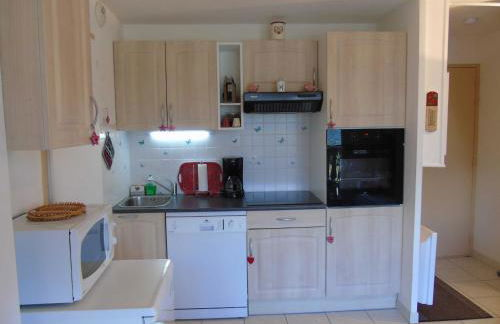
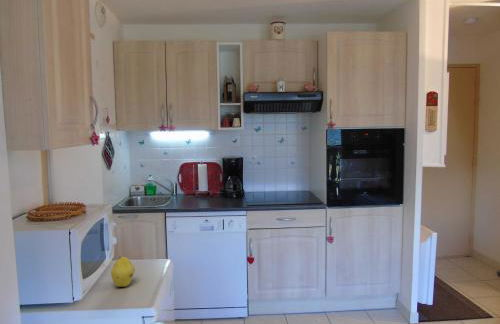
+ fruit (122, 271)
